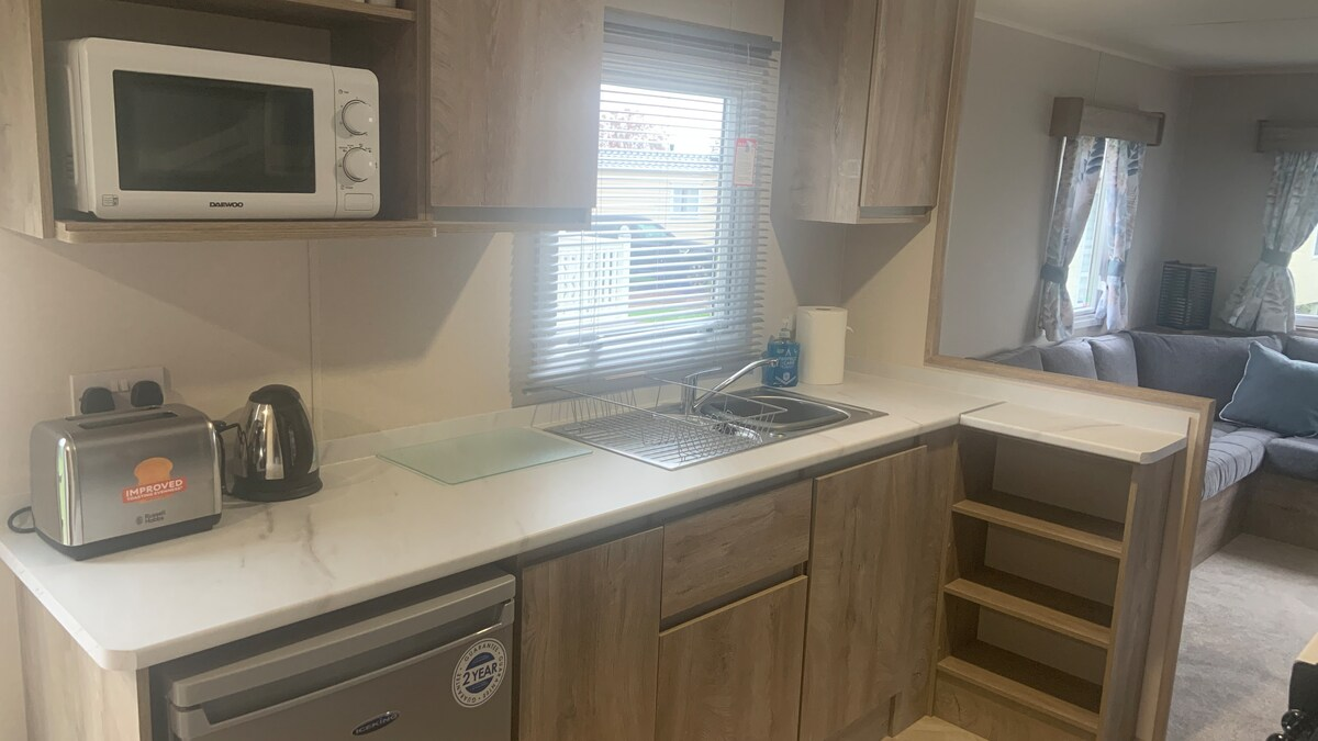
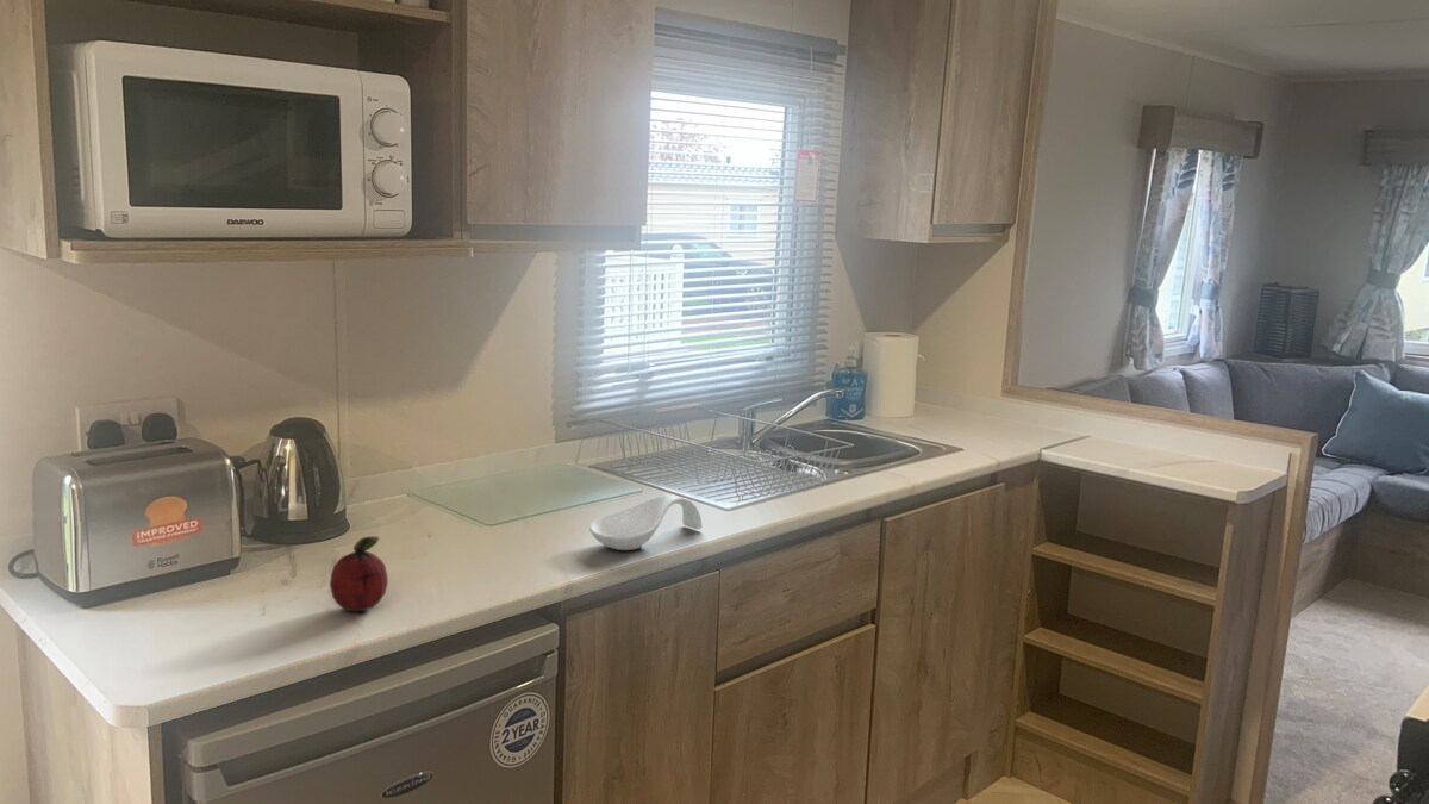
+ fruit (361, 574)
+ spoon rest (648, 519)
